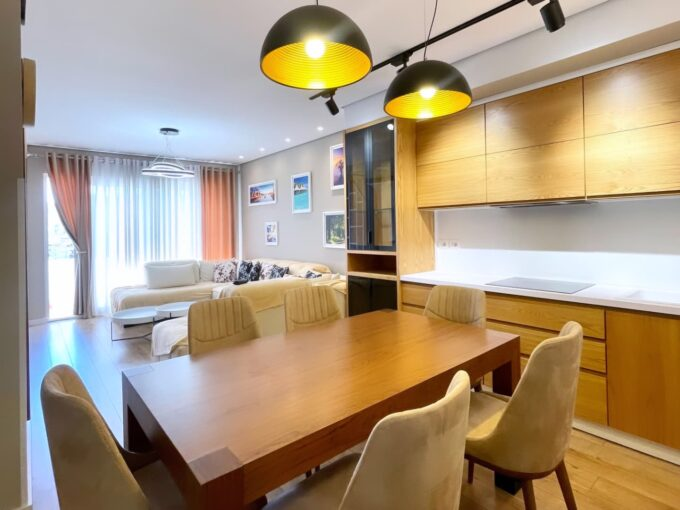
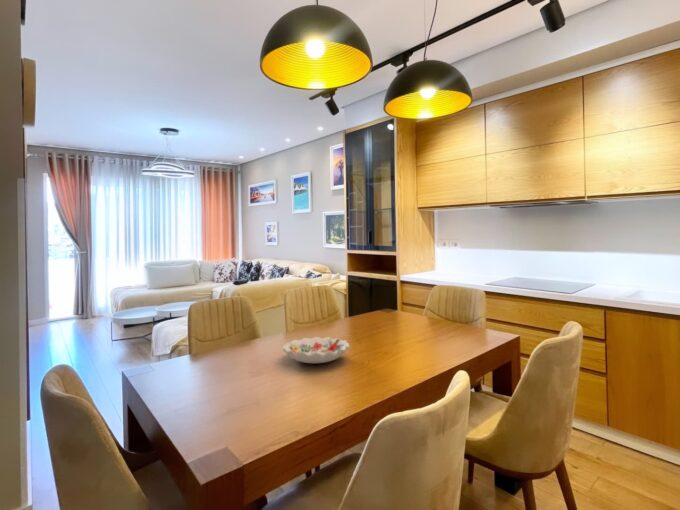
+ decorative bowl (316, 351)
